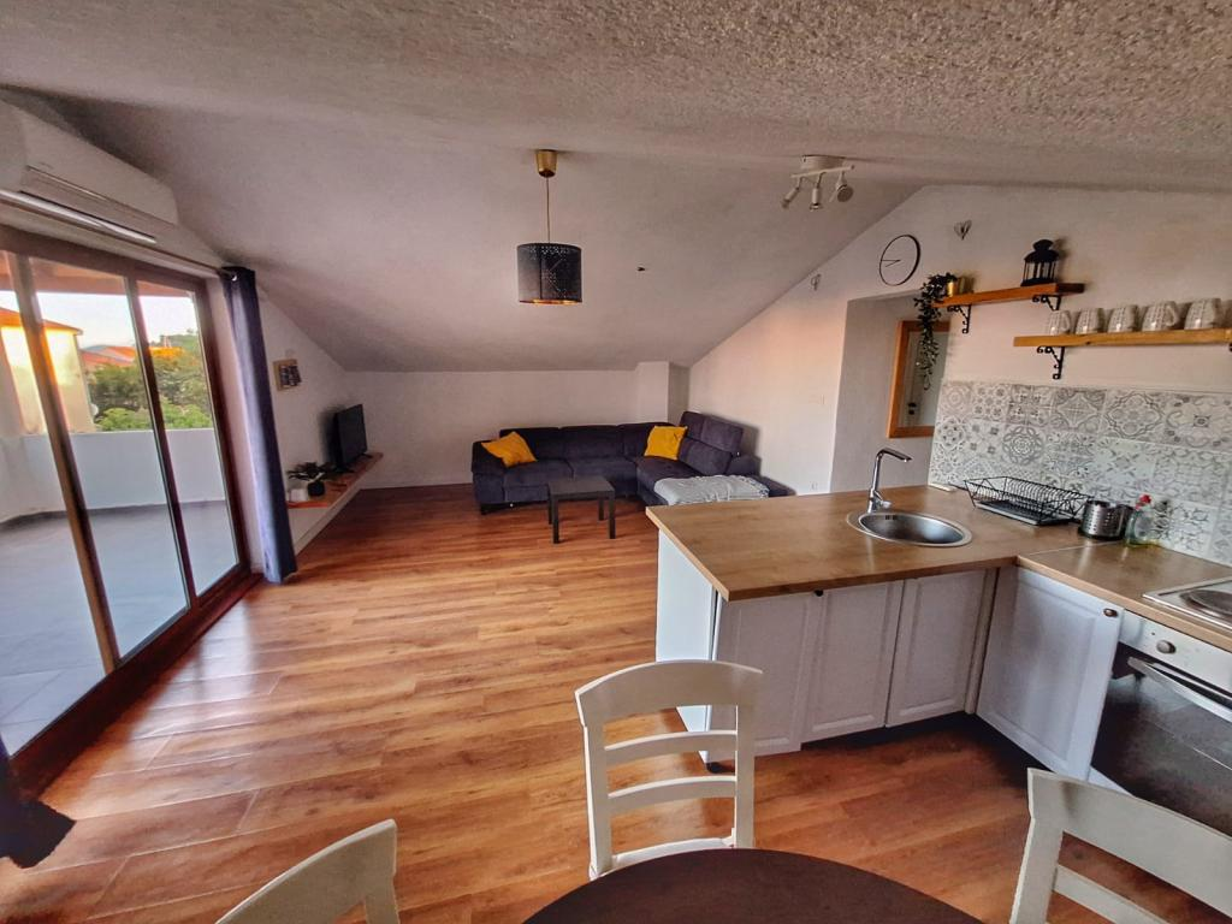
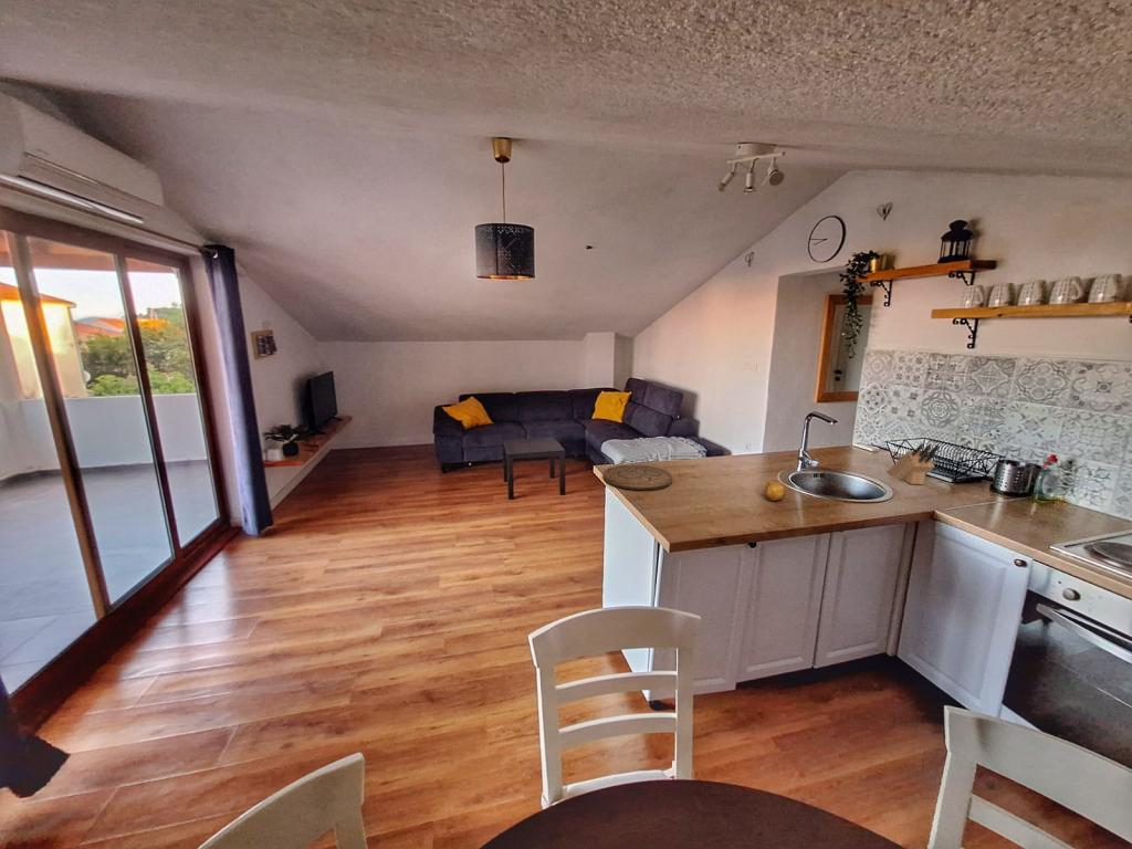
+ fruit (775, 491)
+ knife block (913, 460)
+ cutting board (637, 476)
